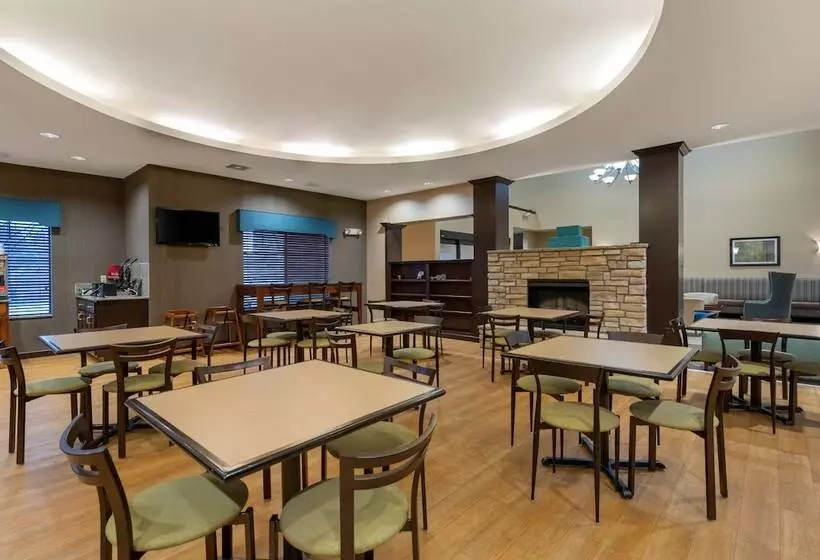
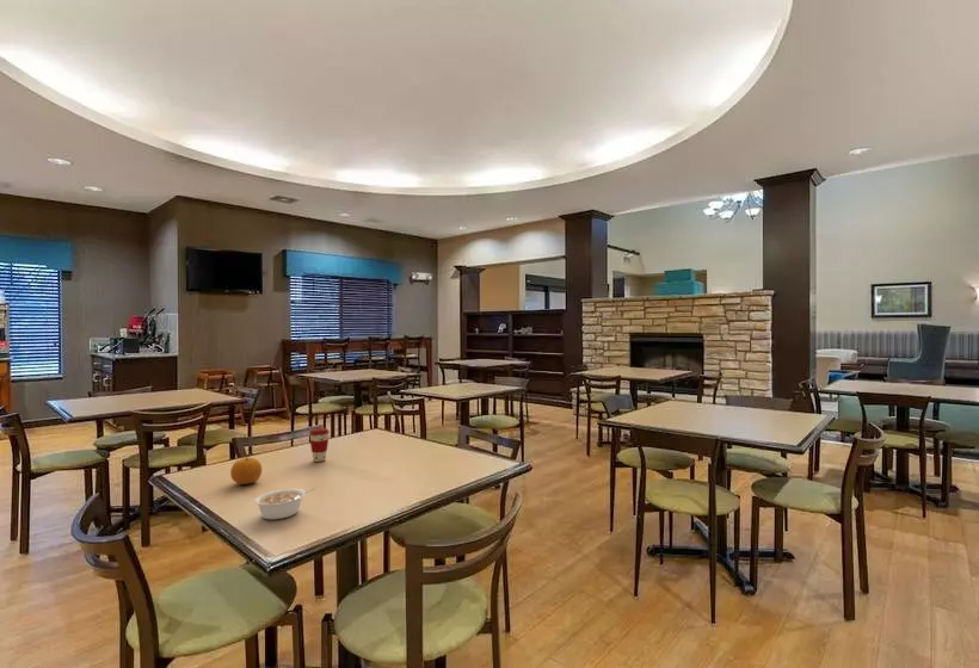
+ coffee cup (319, 444)
+ legume (282, 502)
+ fruit (246, 468)
